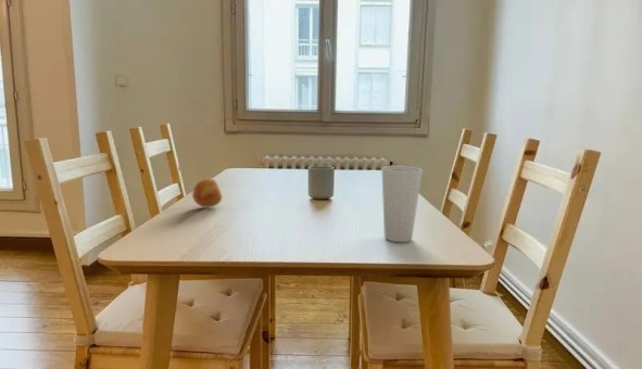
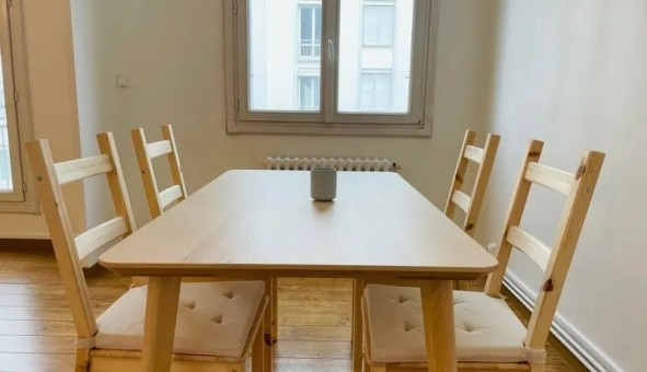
- fruit (207, 192)
- cup (400, 203)
